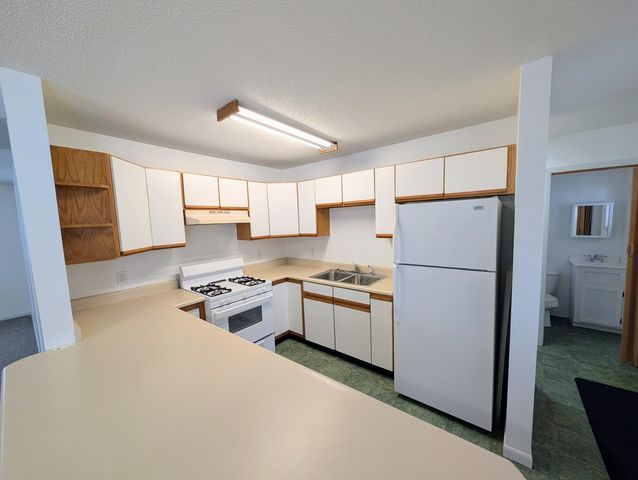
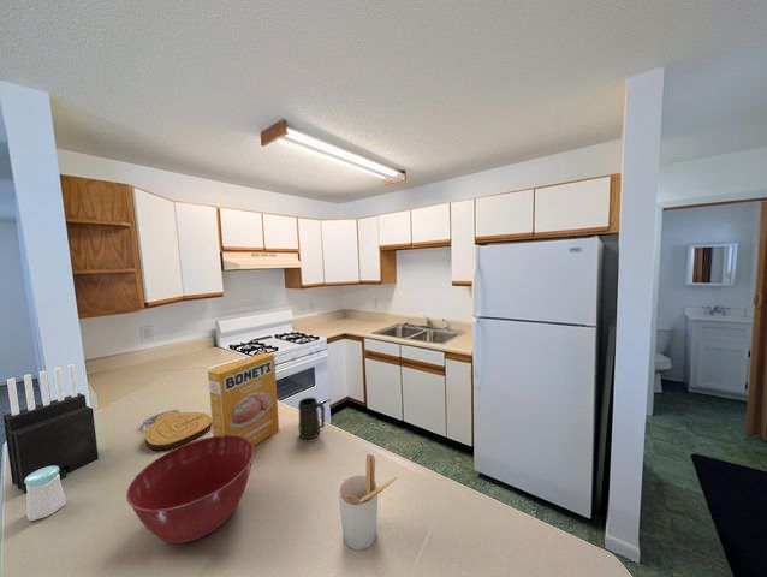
+ key chain (172, 422)
+ knife block (53, 422)
+ mug (311, 417)
+ utensil holder (367, 505)
+ mixing bowl (198, 492)
+ cereal box (246, 403)
+ salt shaker (44, 490)
